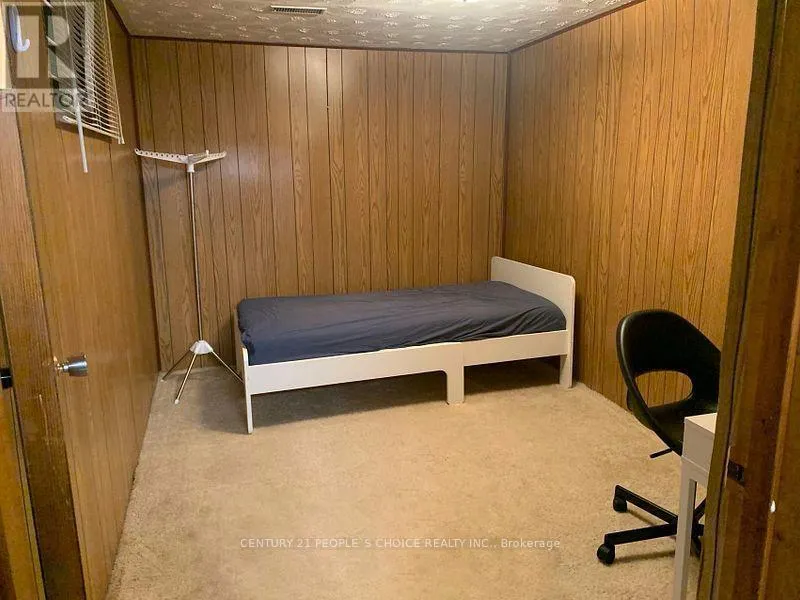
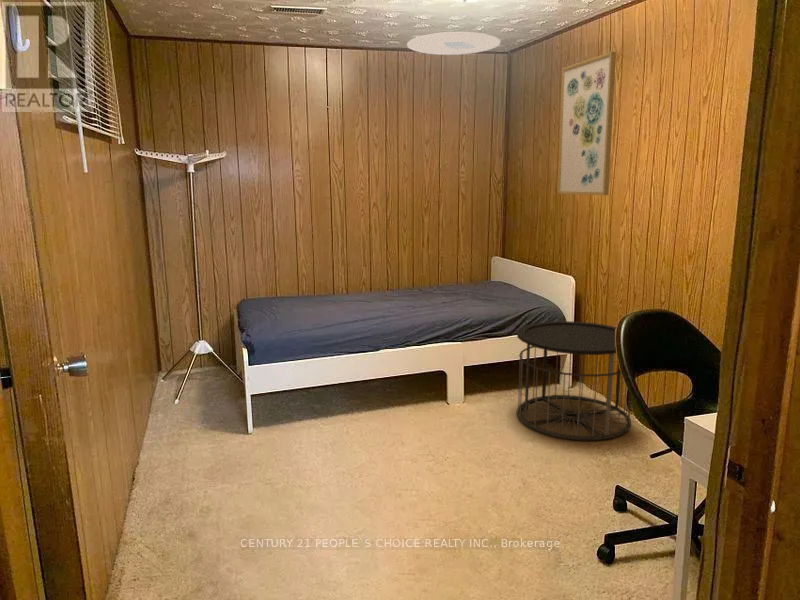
+ ceiling light (453, 39)
+ wall art (584, 129)
+ side table (574, 375)
